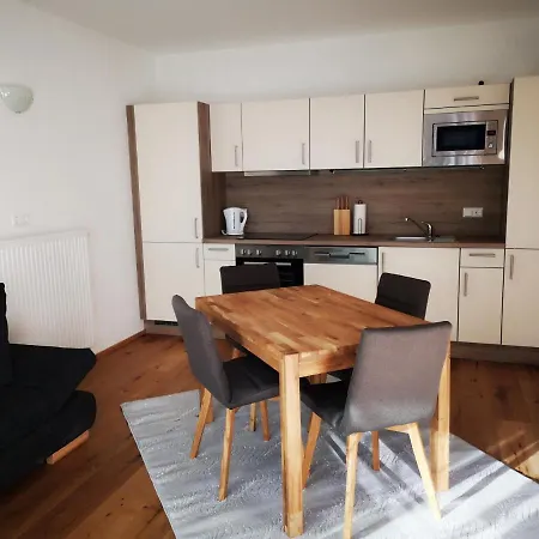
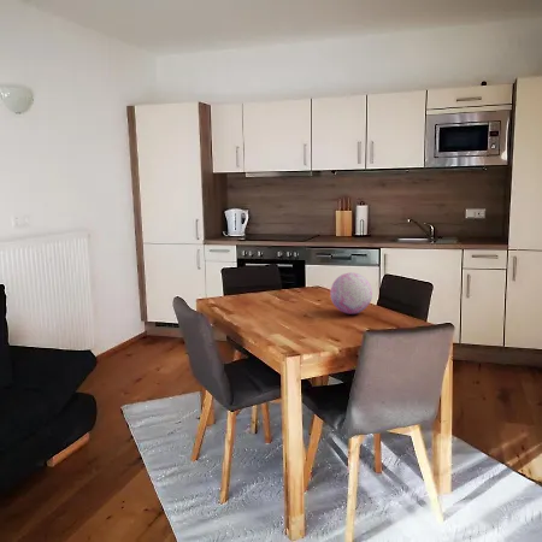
+ decorative orb (350, 293)
